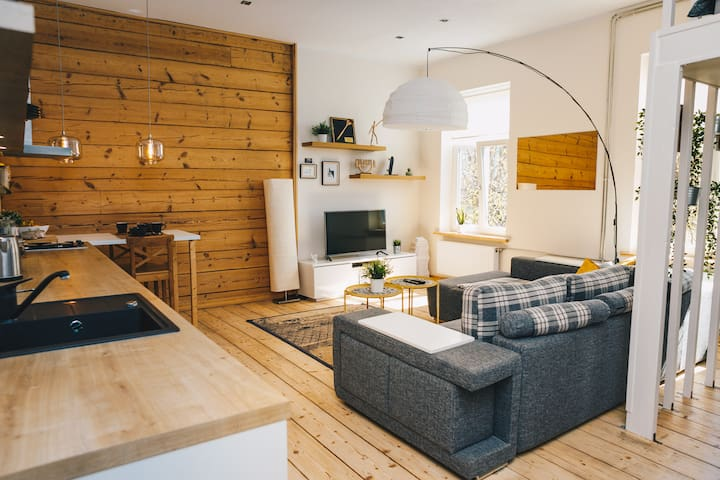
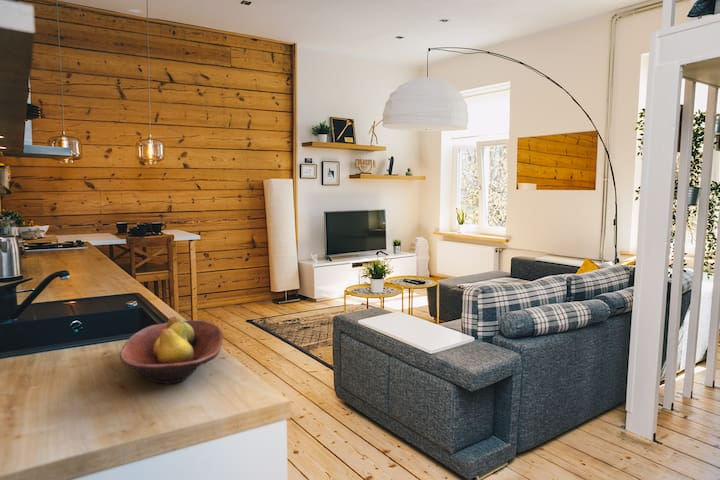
+ fruit bowl (174, 343)
